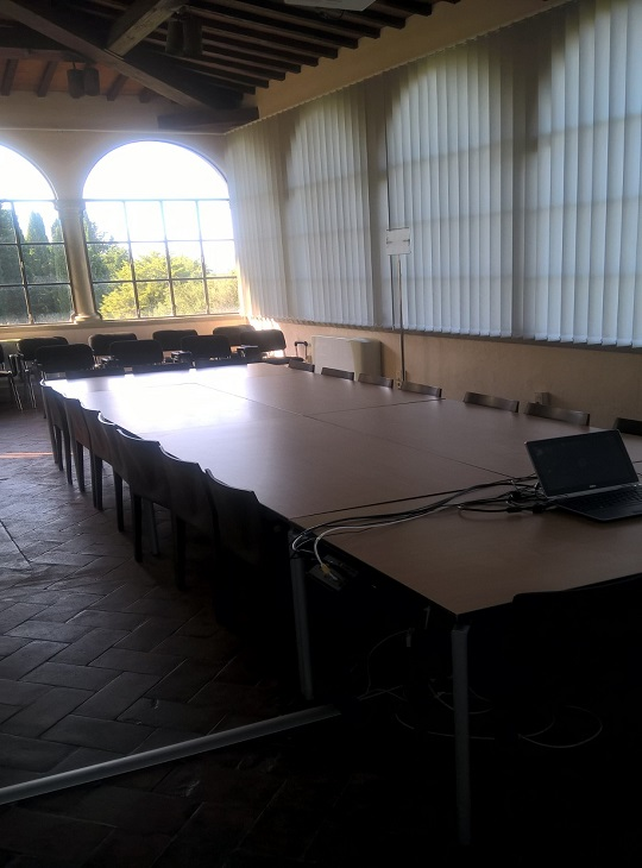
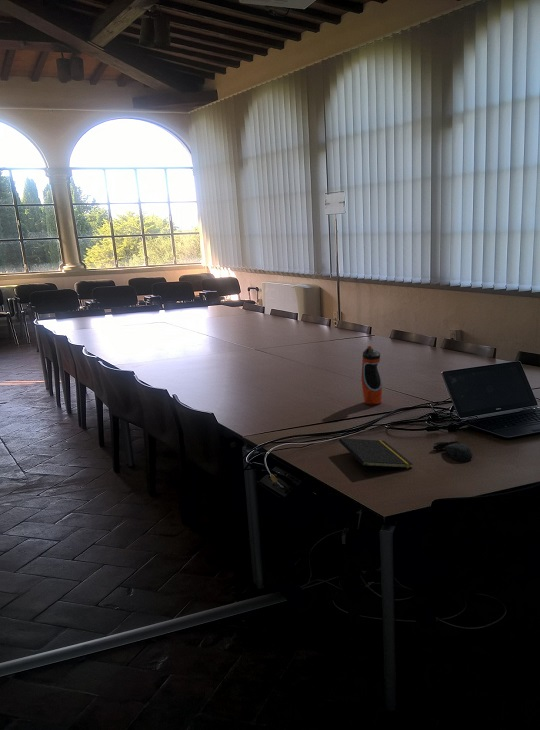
+ computer mouse (455, 448)
+ water bottle (371, 374)
+ notepad (374, 452)
